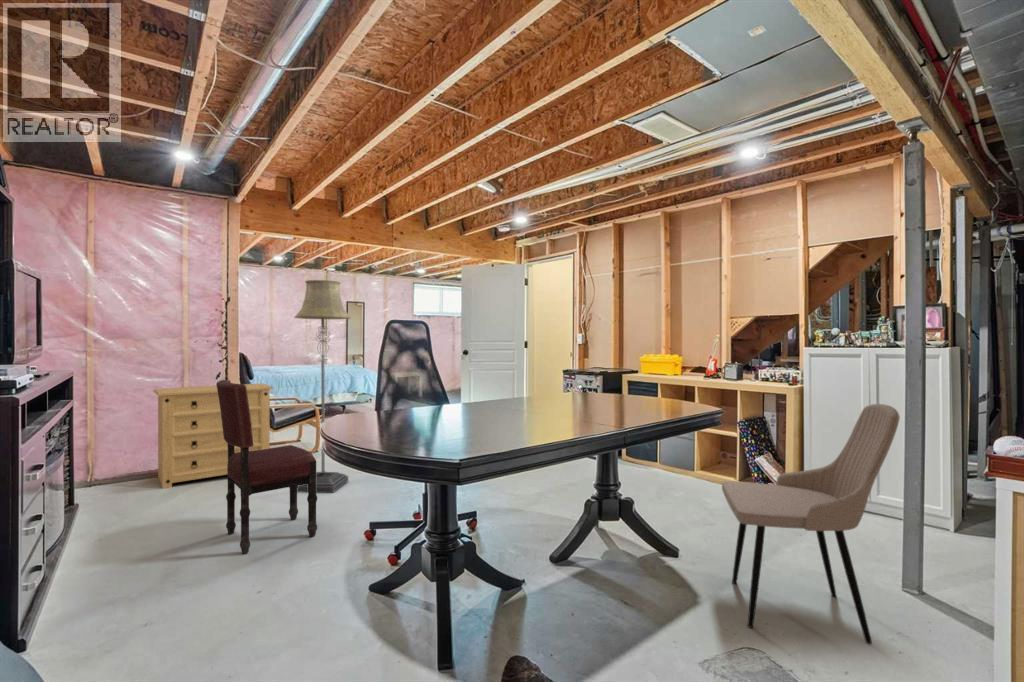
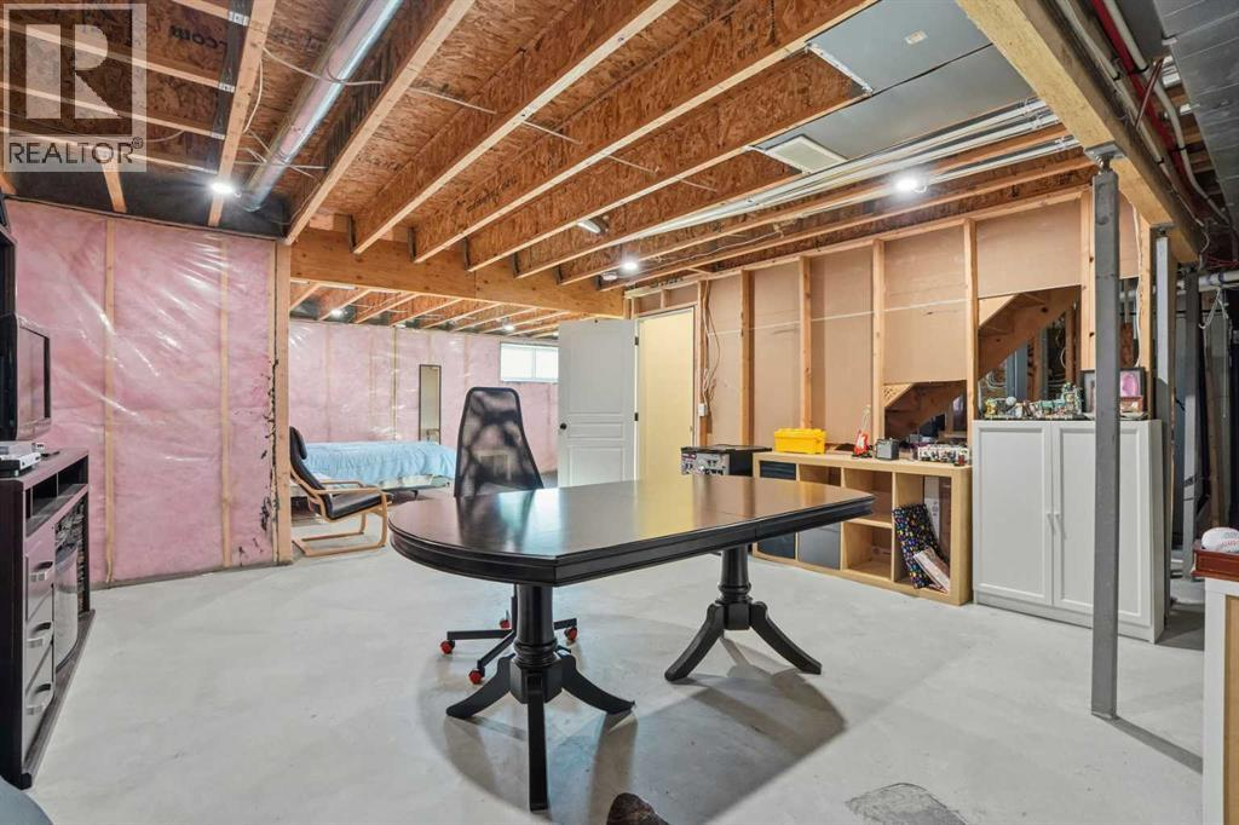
- floor lamp (323, 384)
- dining chair (267, 457)
- dining chair (805, 507)
- dresser (215, 431)
